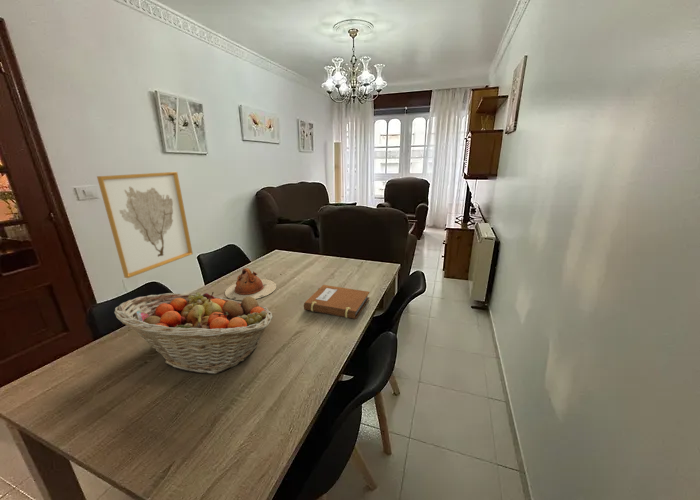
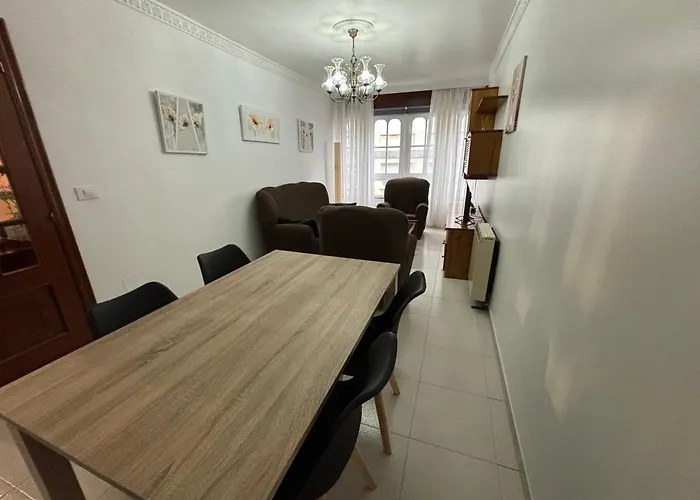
- teapot (250, 278)
- notebook (336, 300)
- fruit basket (201, 321)
- wall art (152, 221)
